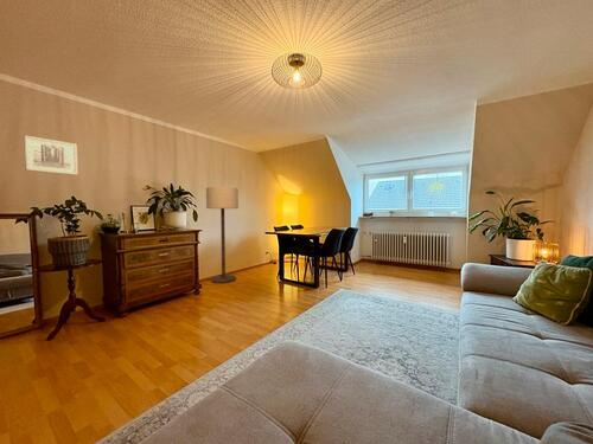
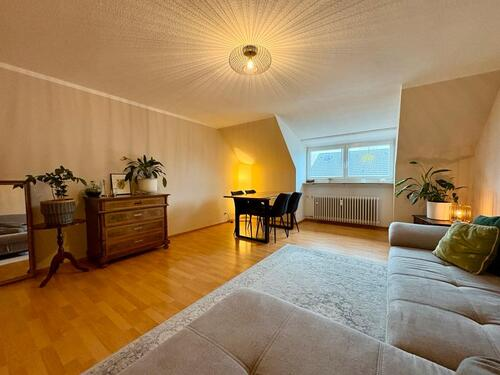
- wall art (52, 156)
- floor lamp (223, 234)
